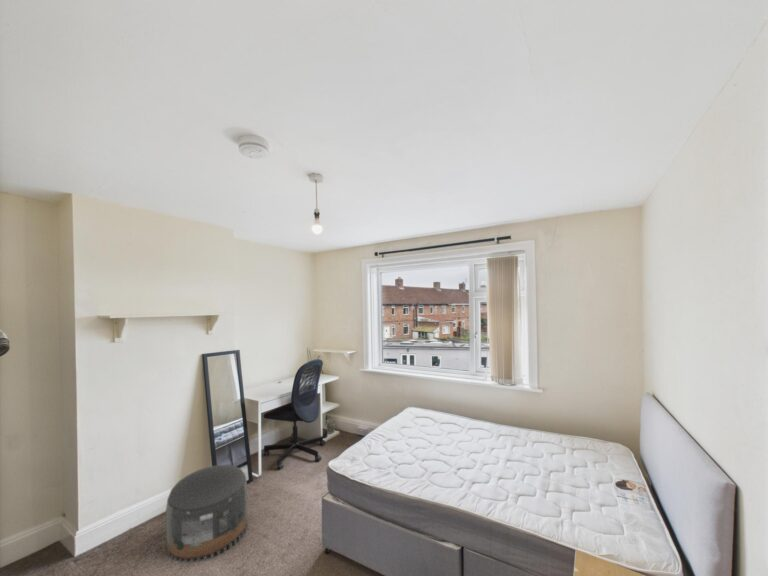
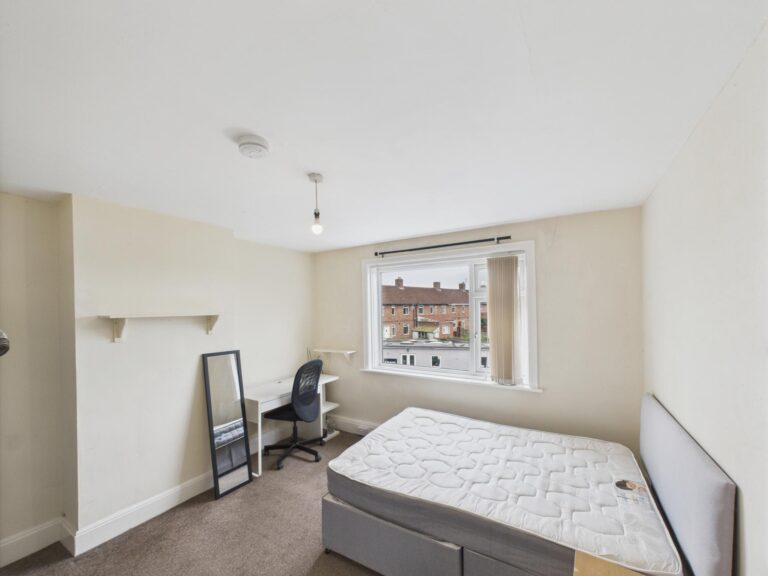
- pouf (209, 505)
